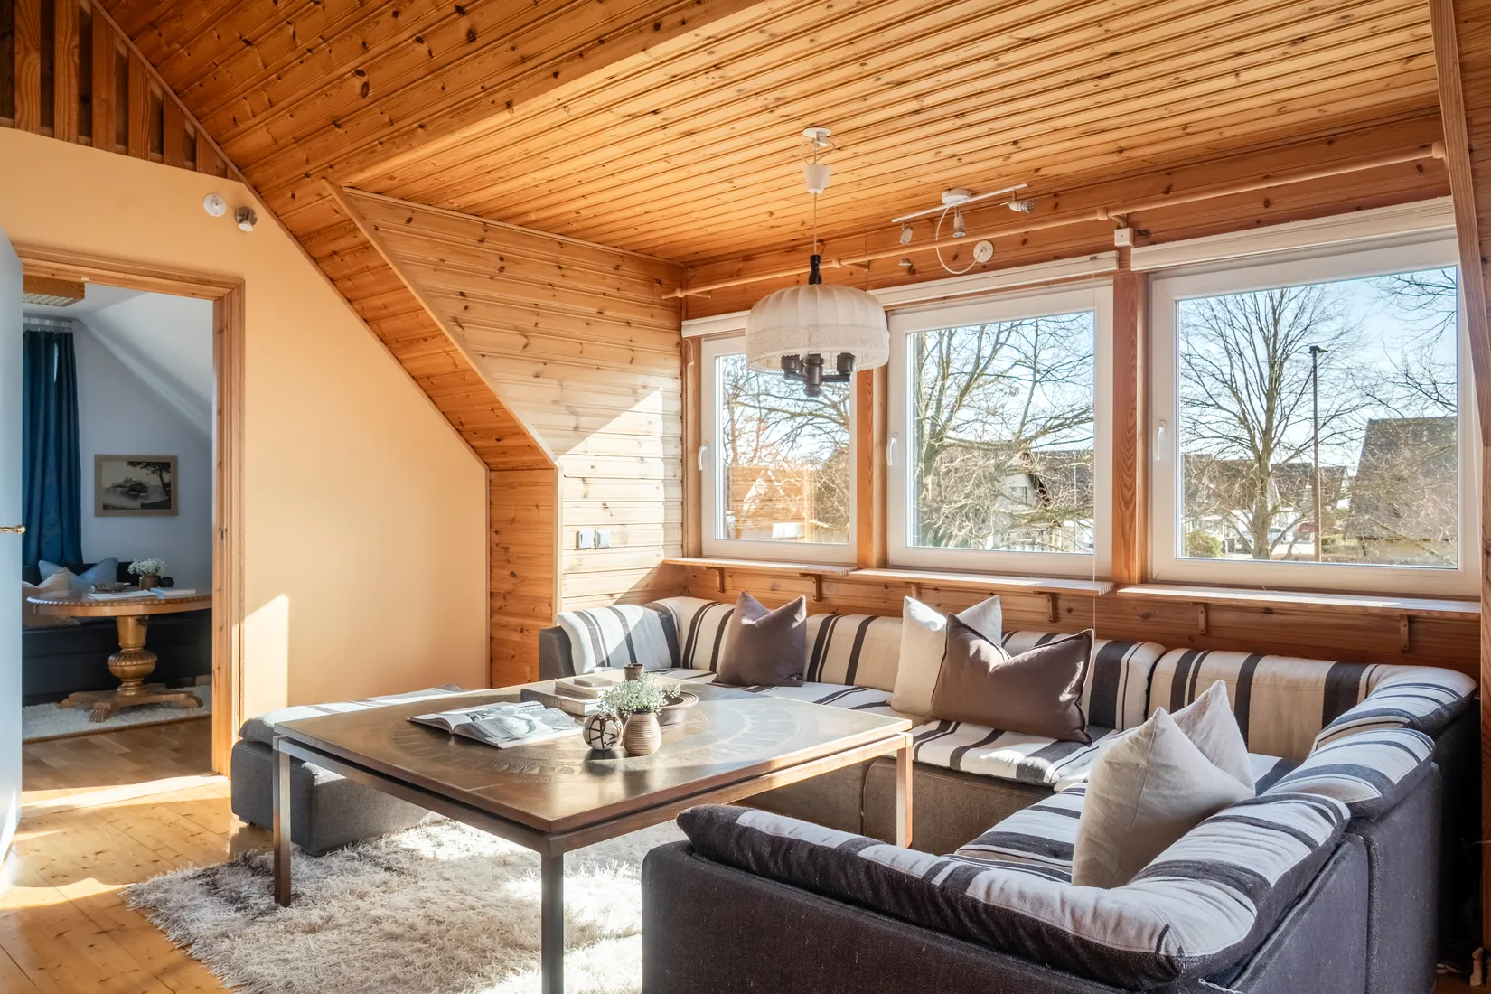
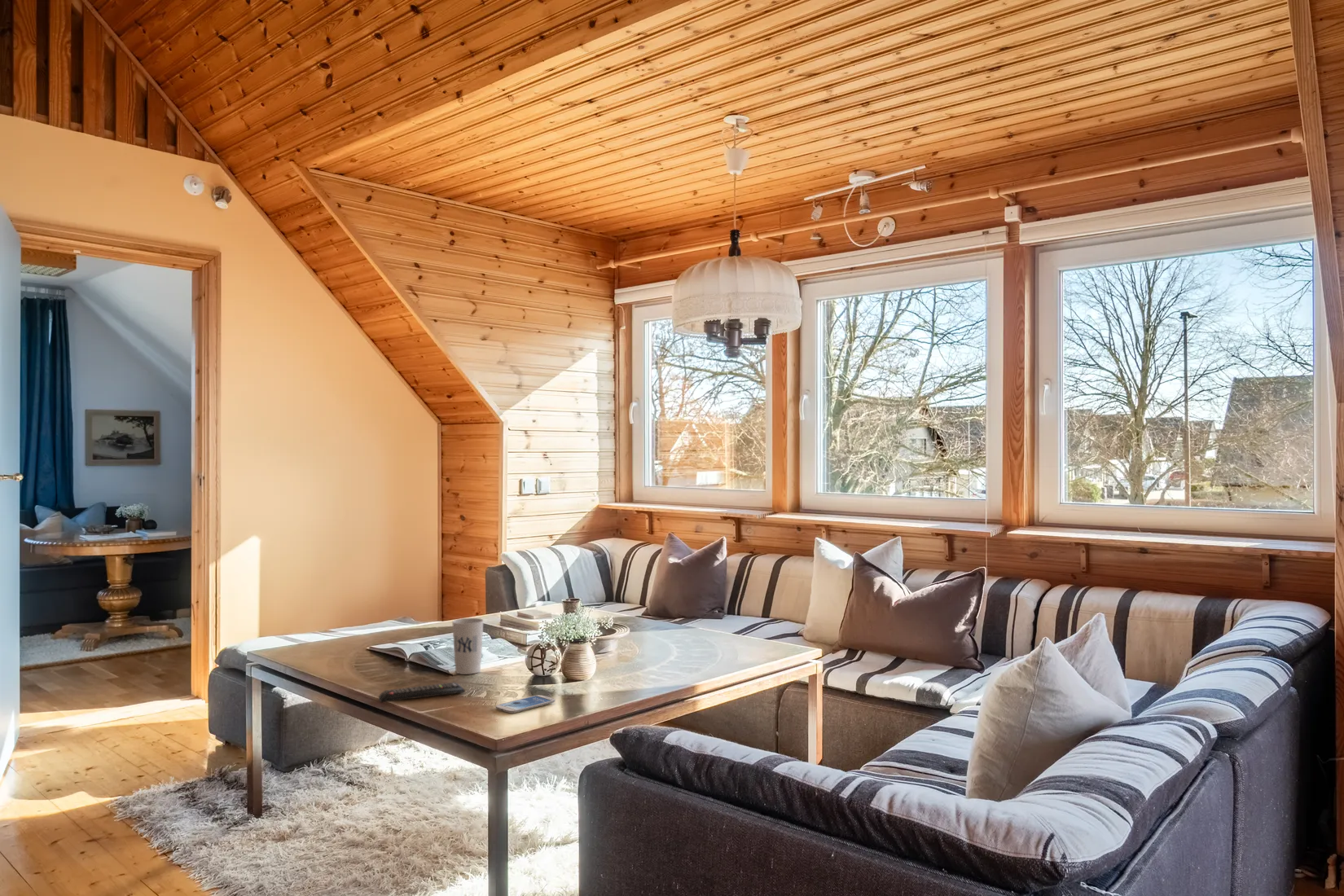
+ smartphone (525, 704)
+ remote control (422, 692)
+ cup (468, 646)
